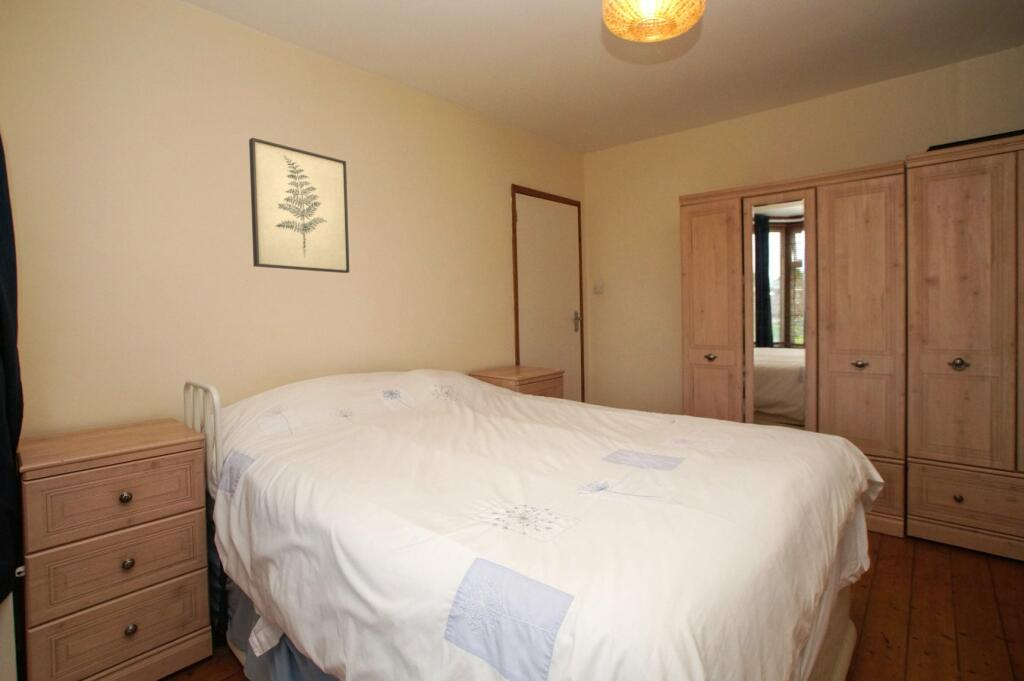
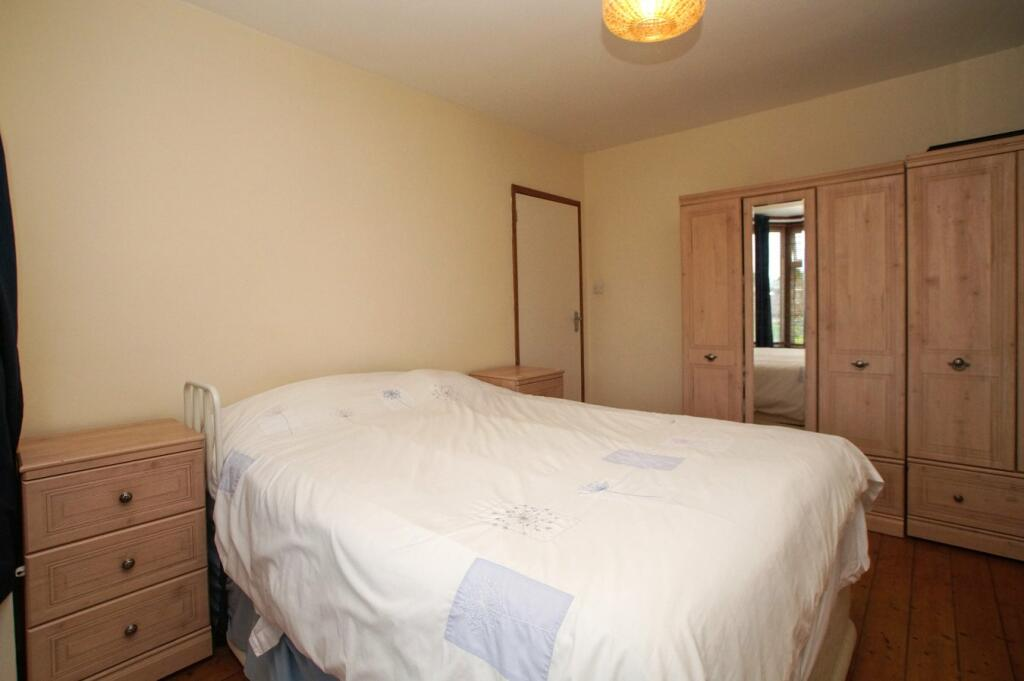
- wall art (302, 210)
